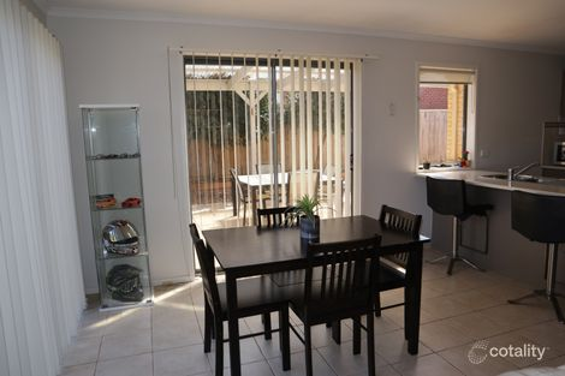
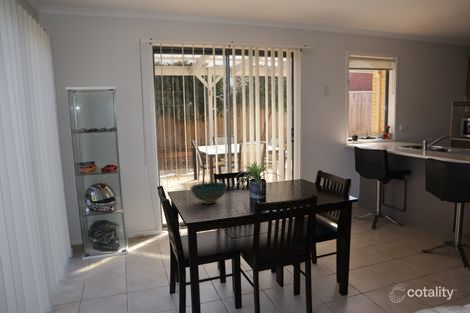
+ bowl (209, 193)
